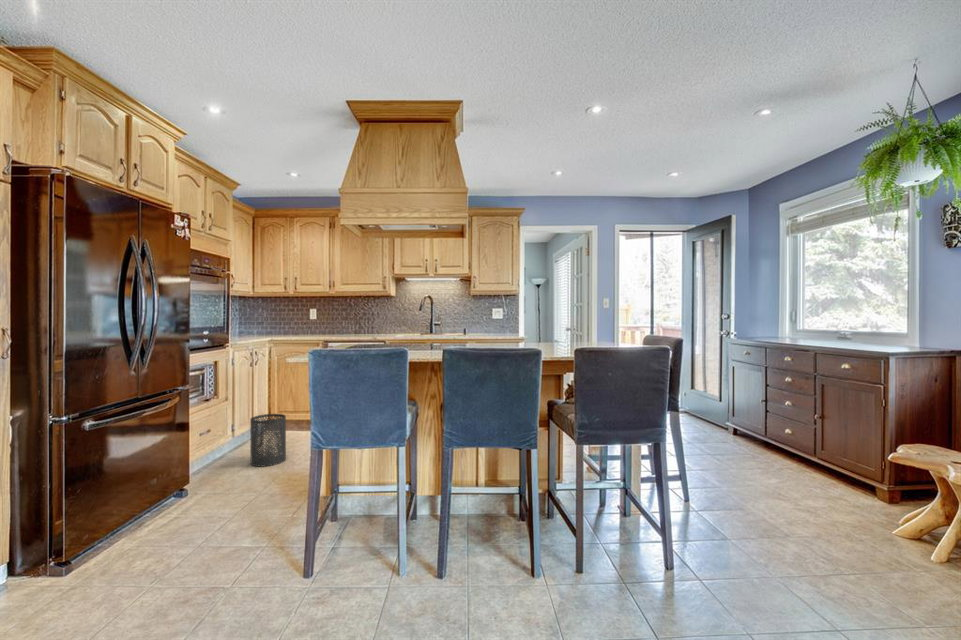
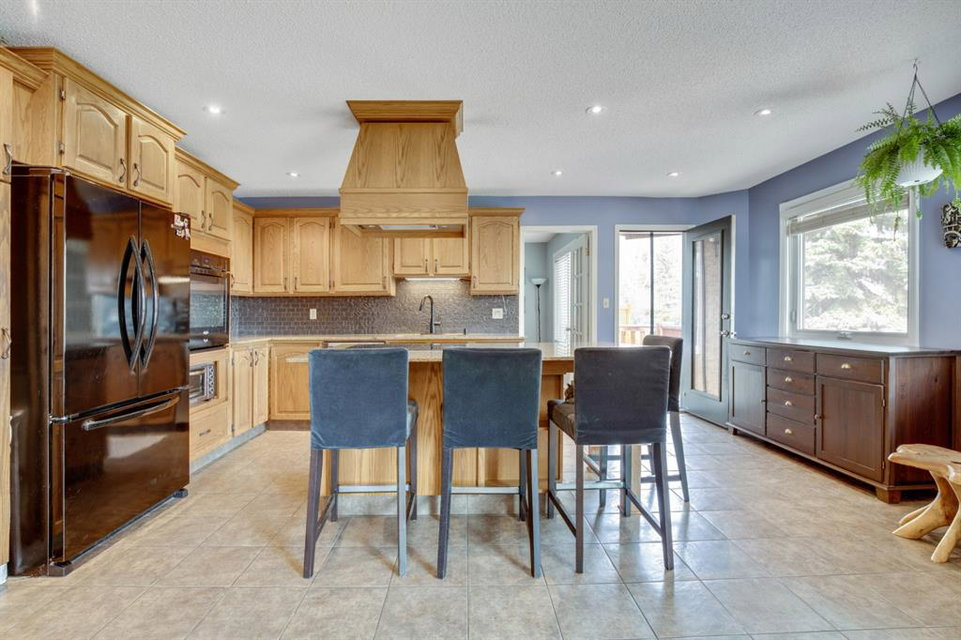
- trash can (268, 439)
